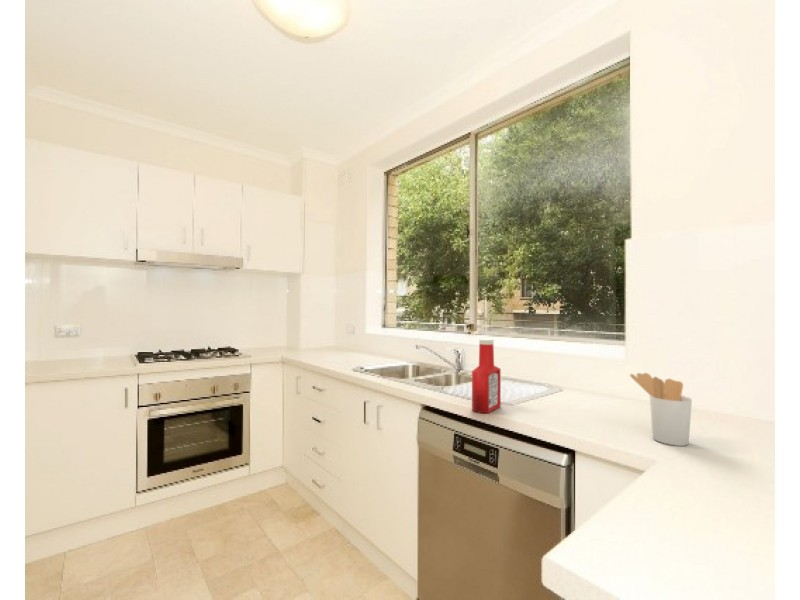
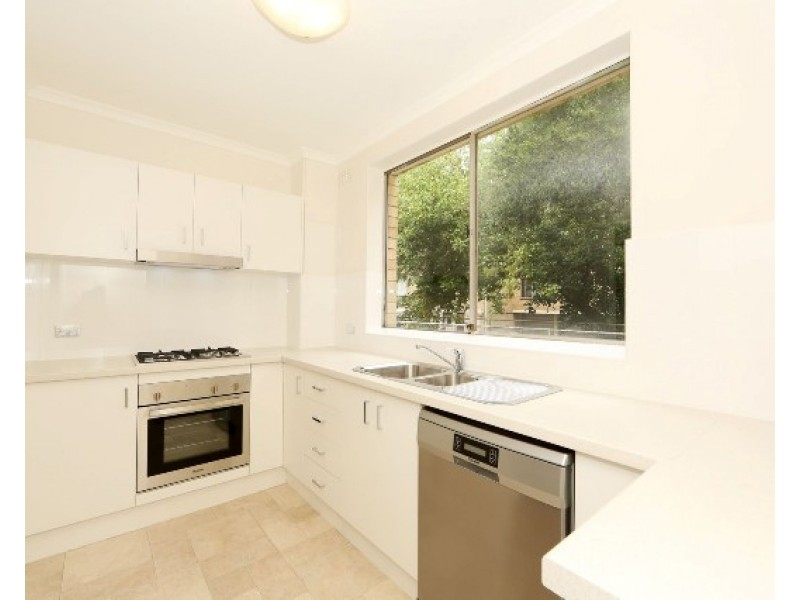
- utensil holder (660, 405)
- soap bottle (486, 373)
